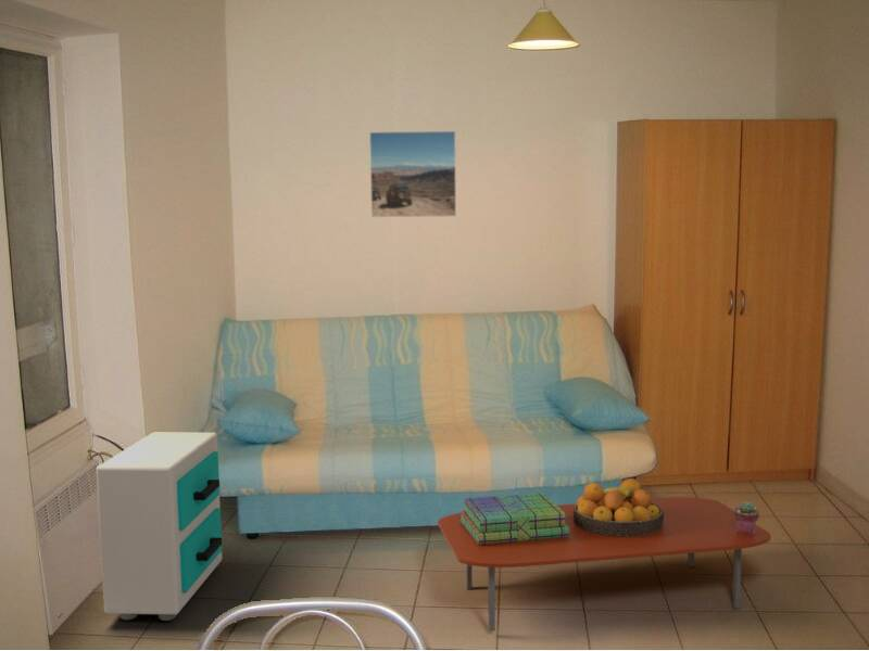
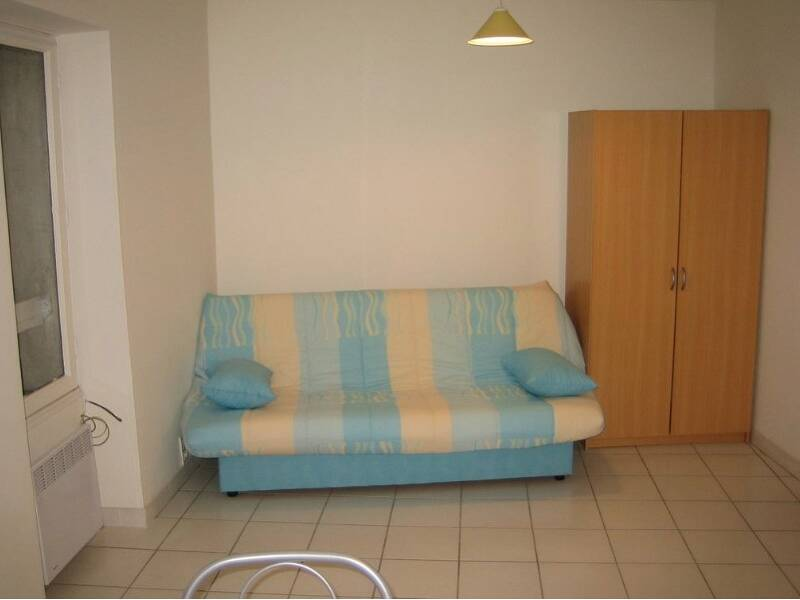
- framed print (413, 174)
- fruit bowl (617, 501)
- nightstand (171, 522)
- stack of books (513, 516)
- potted succulent (745, 515)
- coffee table (599, 560)
